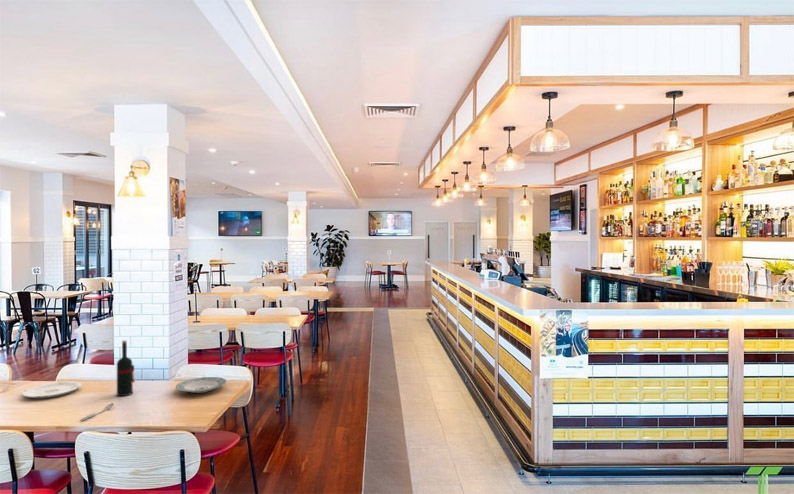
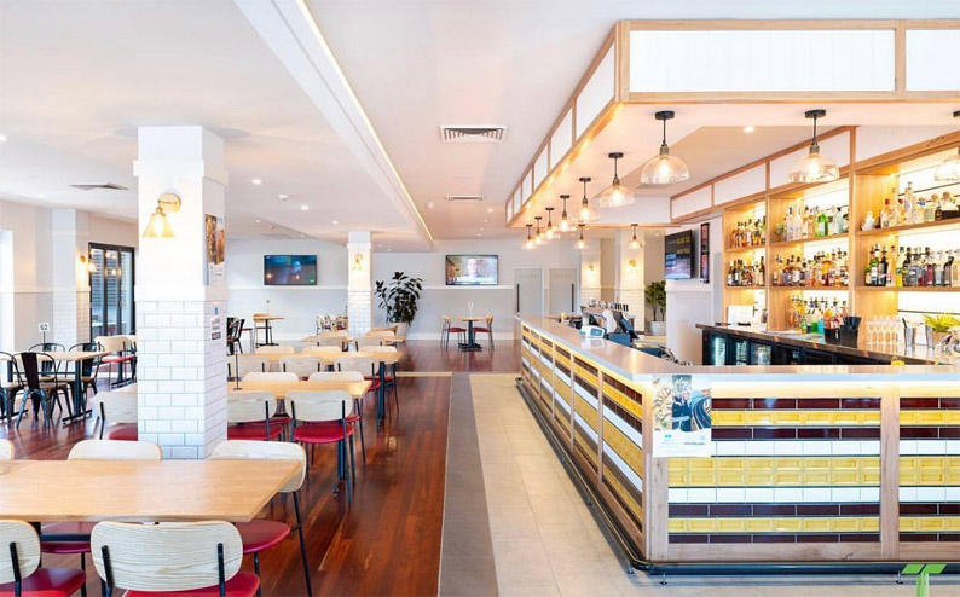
- spoon (97, 413)
- plate (52, 390)
- wine bottle (126, 366)
- plate (201, 386)
